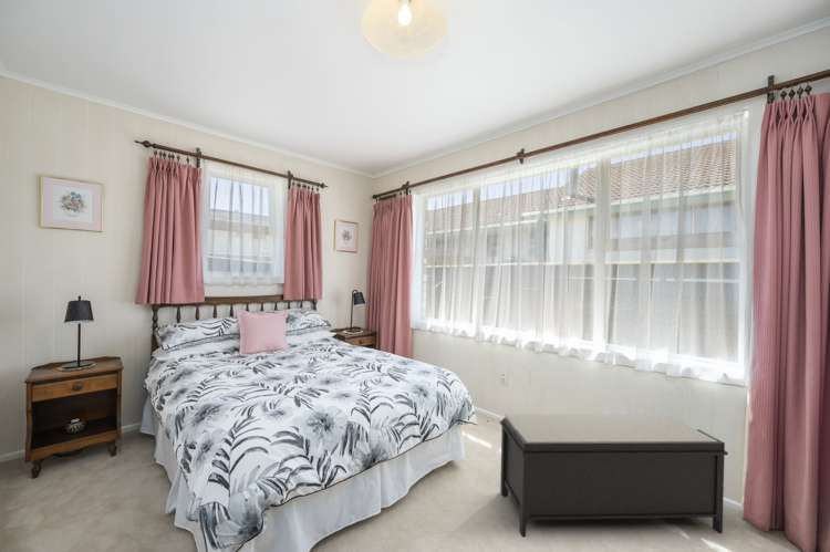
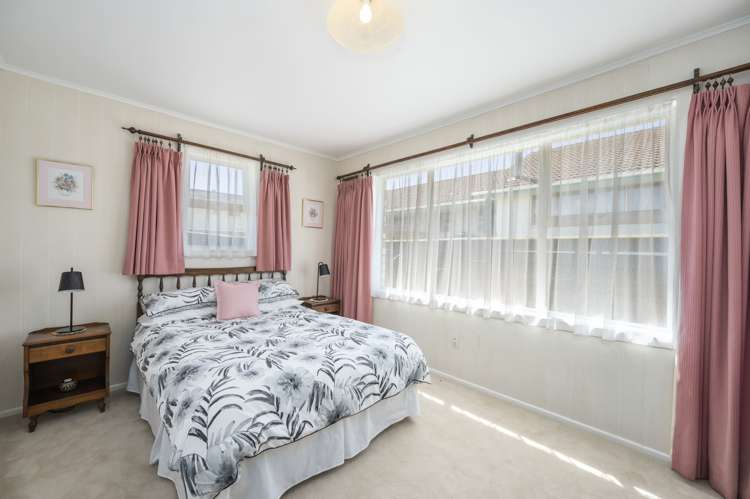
- bench (603, 468)
